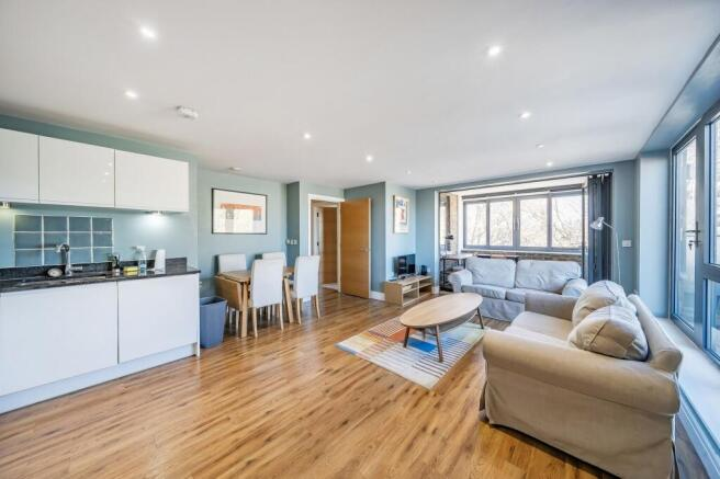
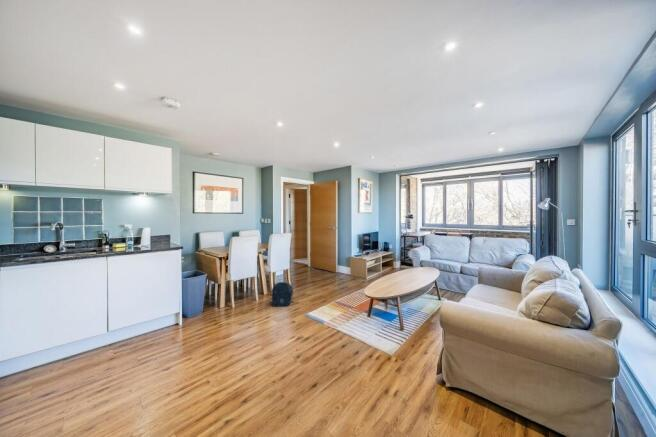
+ backpack (281, 292)
